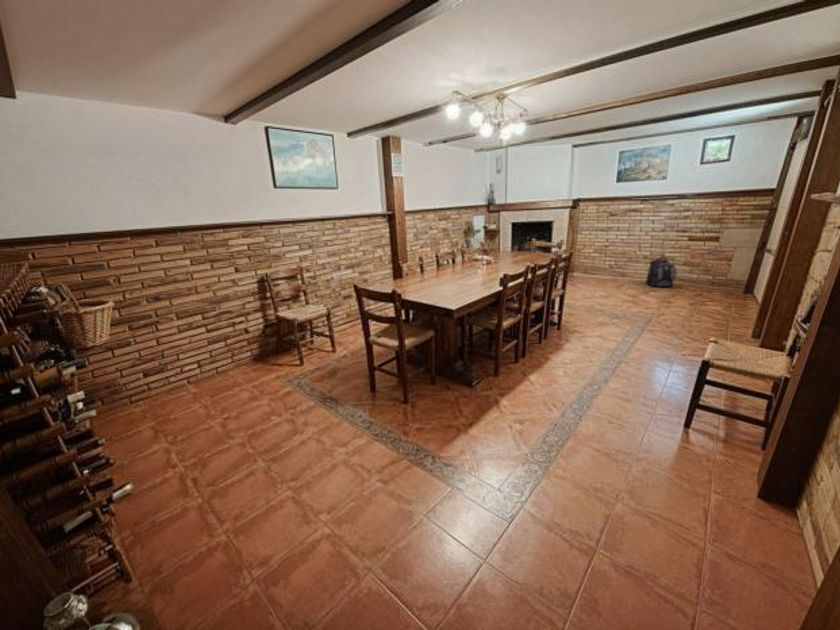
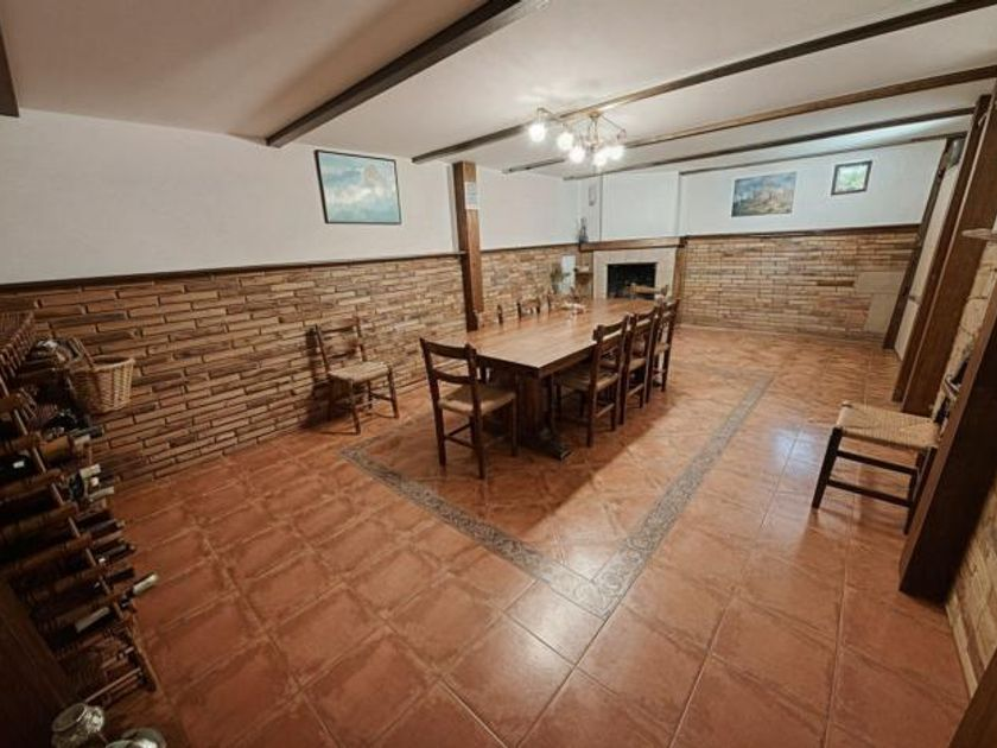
- backpack (661, 270)
